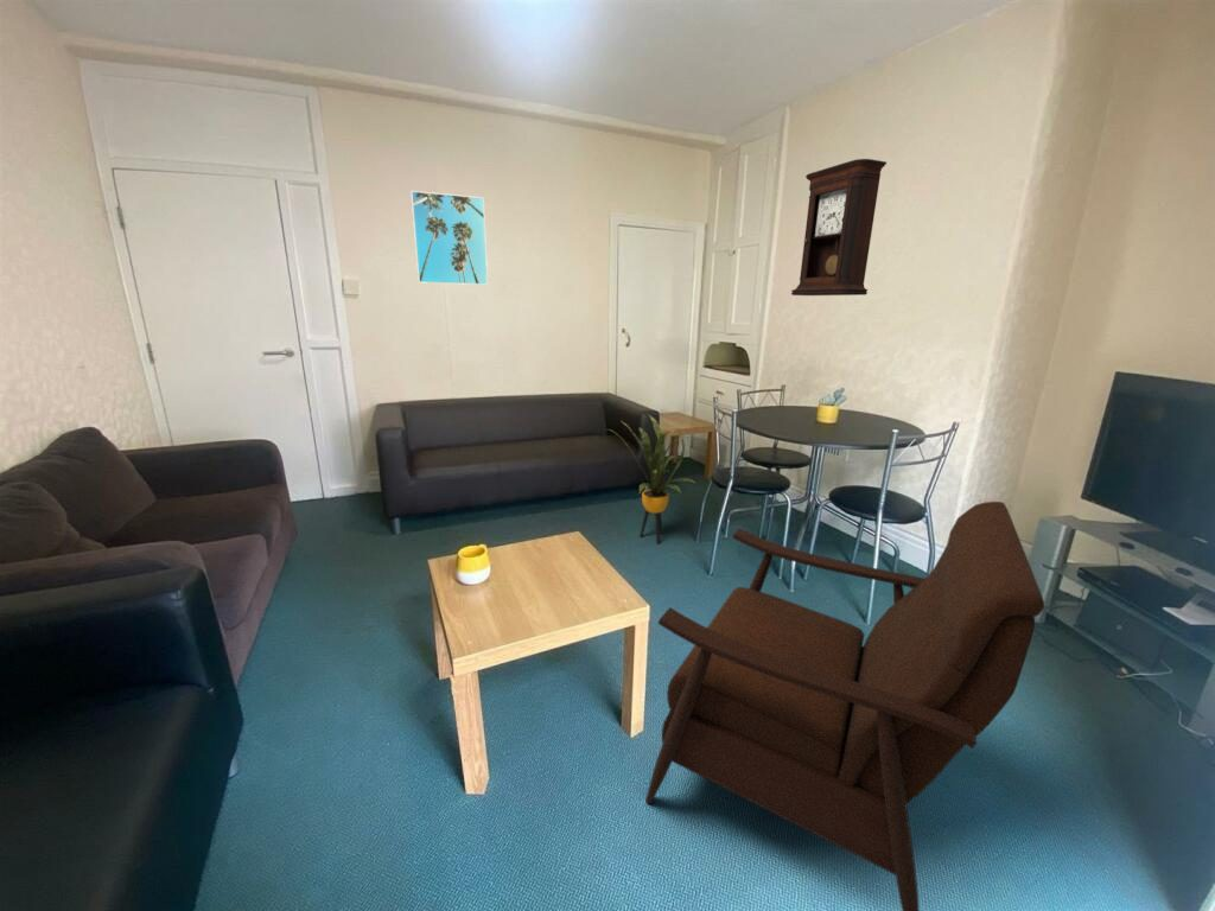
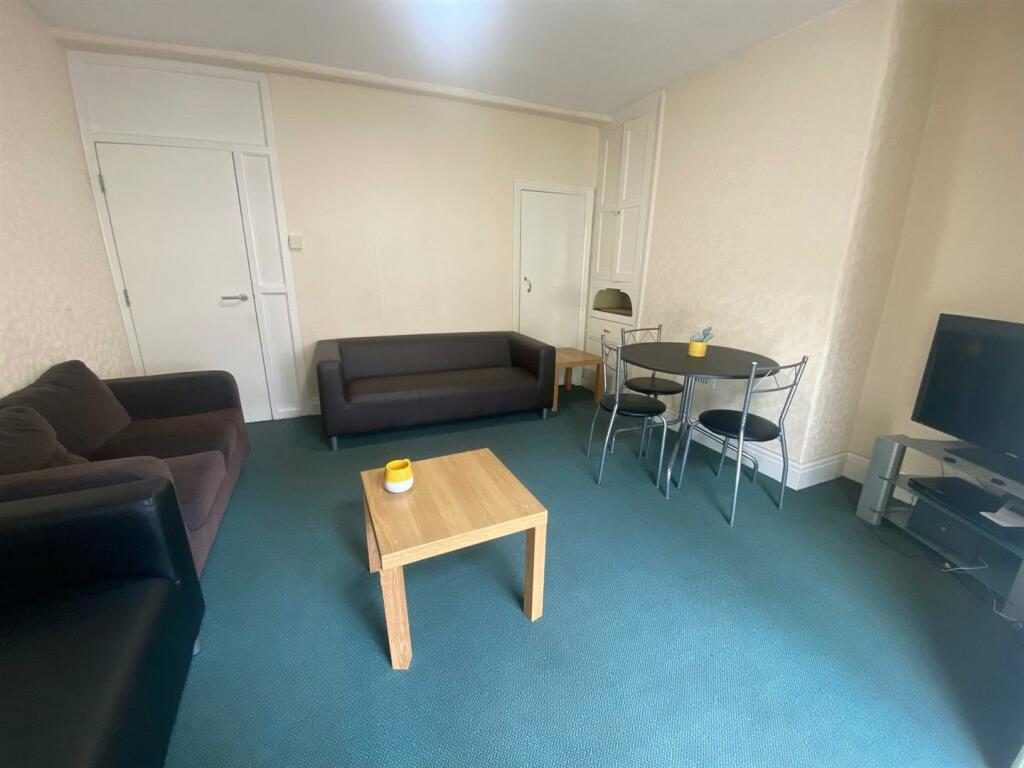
- armchair (818, 656)
- pendulum clock (832, 234)
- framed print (451, 240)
- house plant (651, 482)
